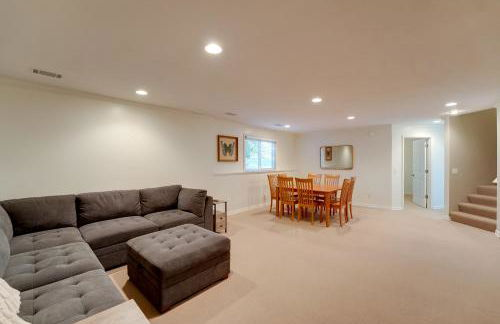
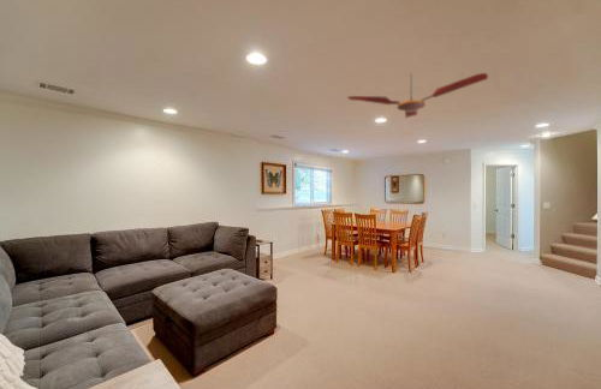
+ ceiling fan (410, 96)
